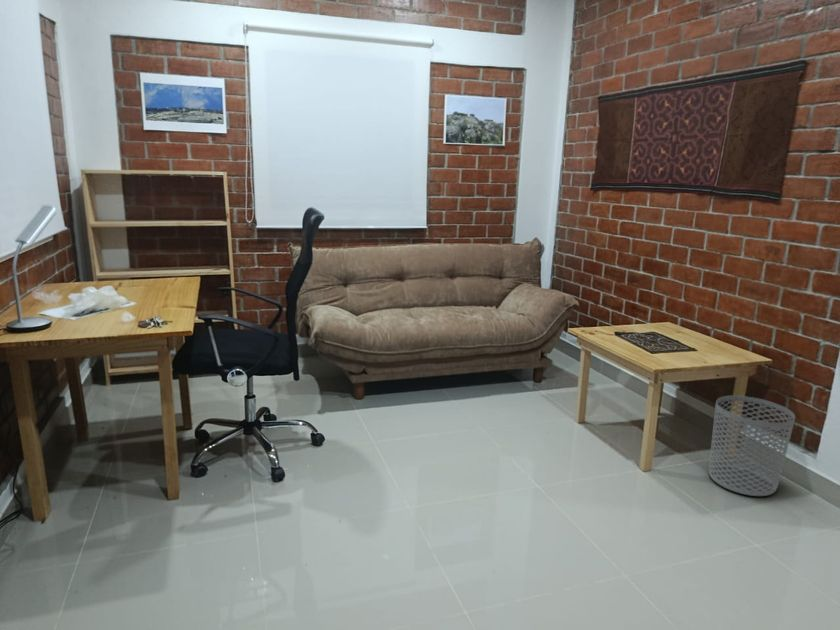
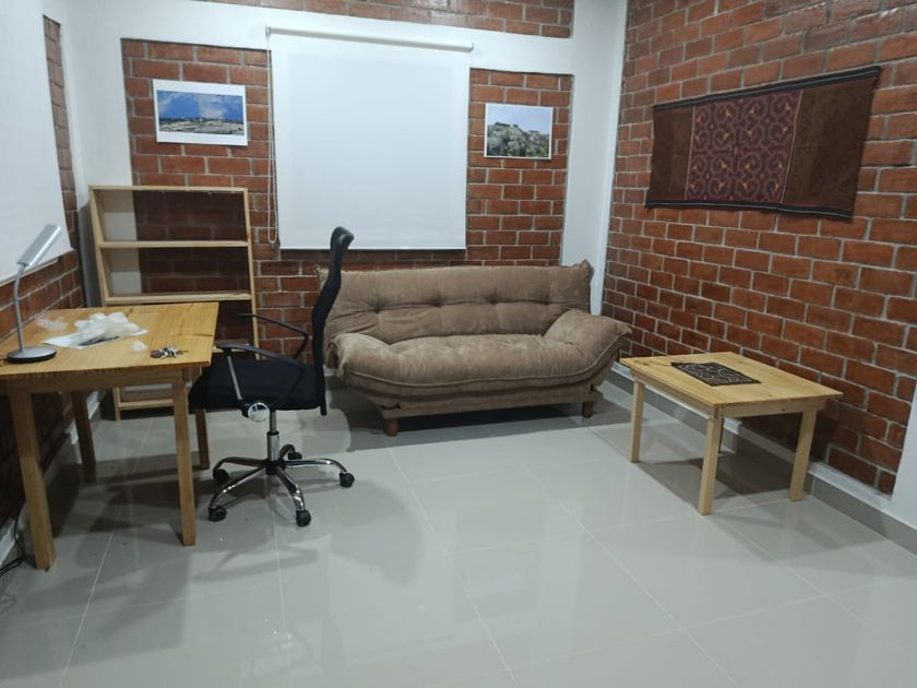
- waste bin (747, 445)
